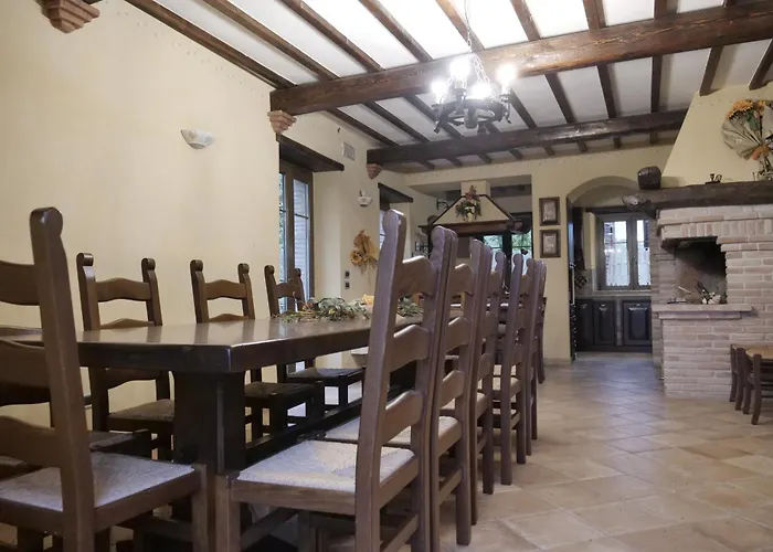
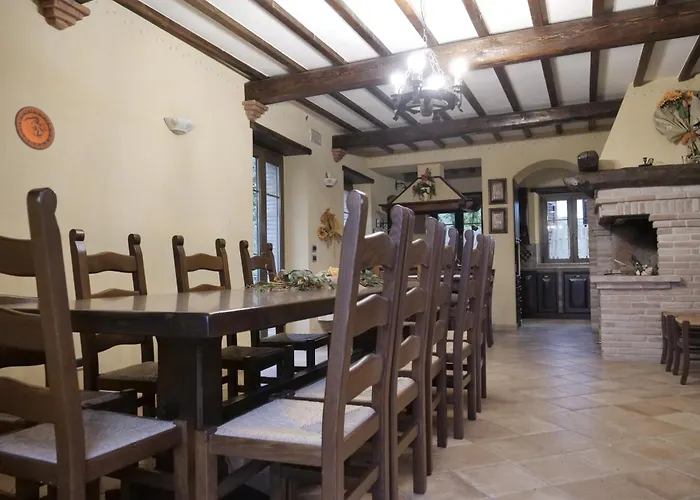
+ decorative plate (34, 128)
